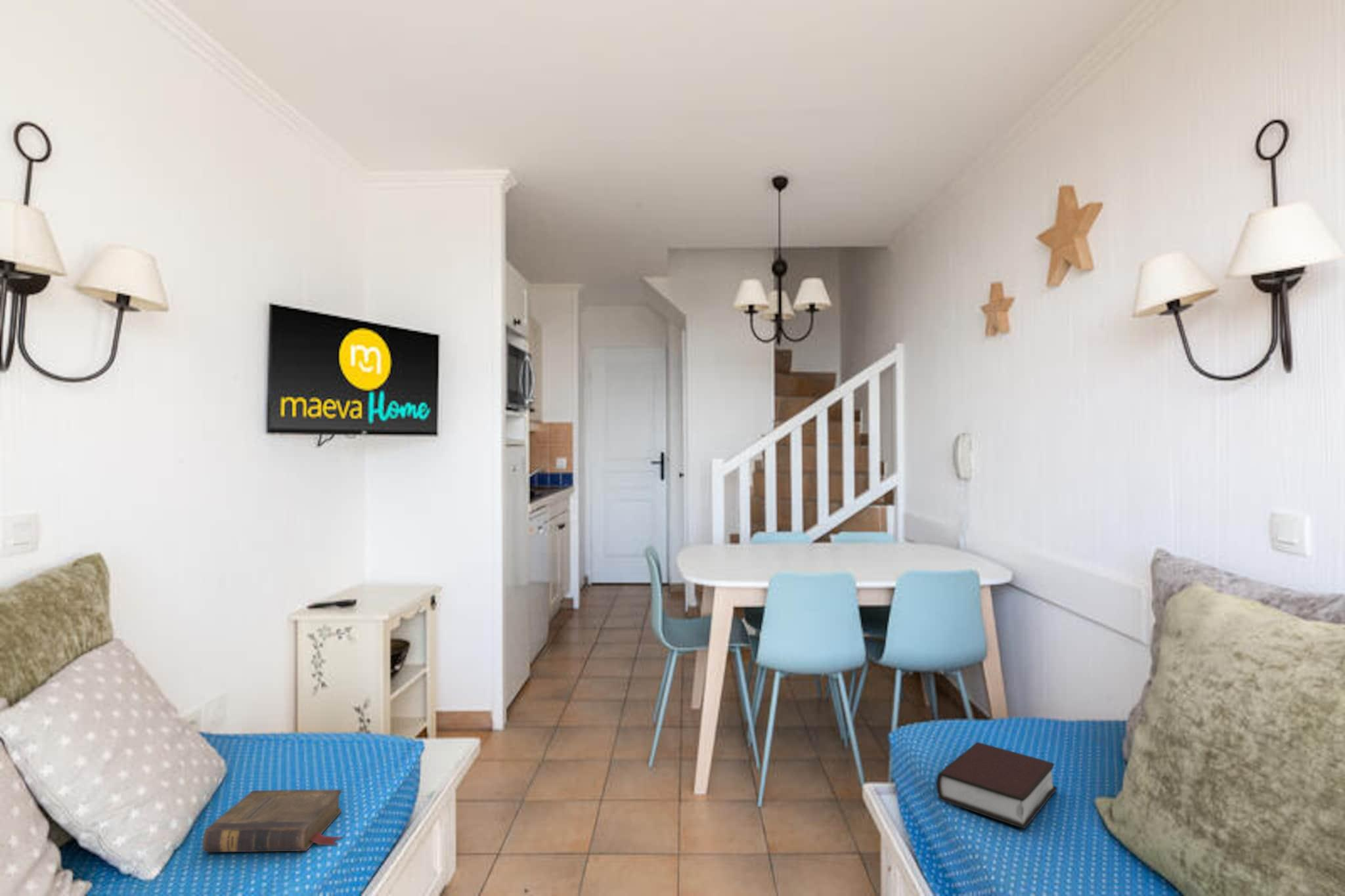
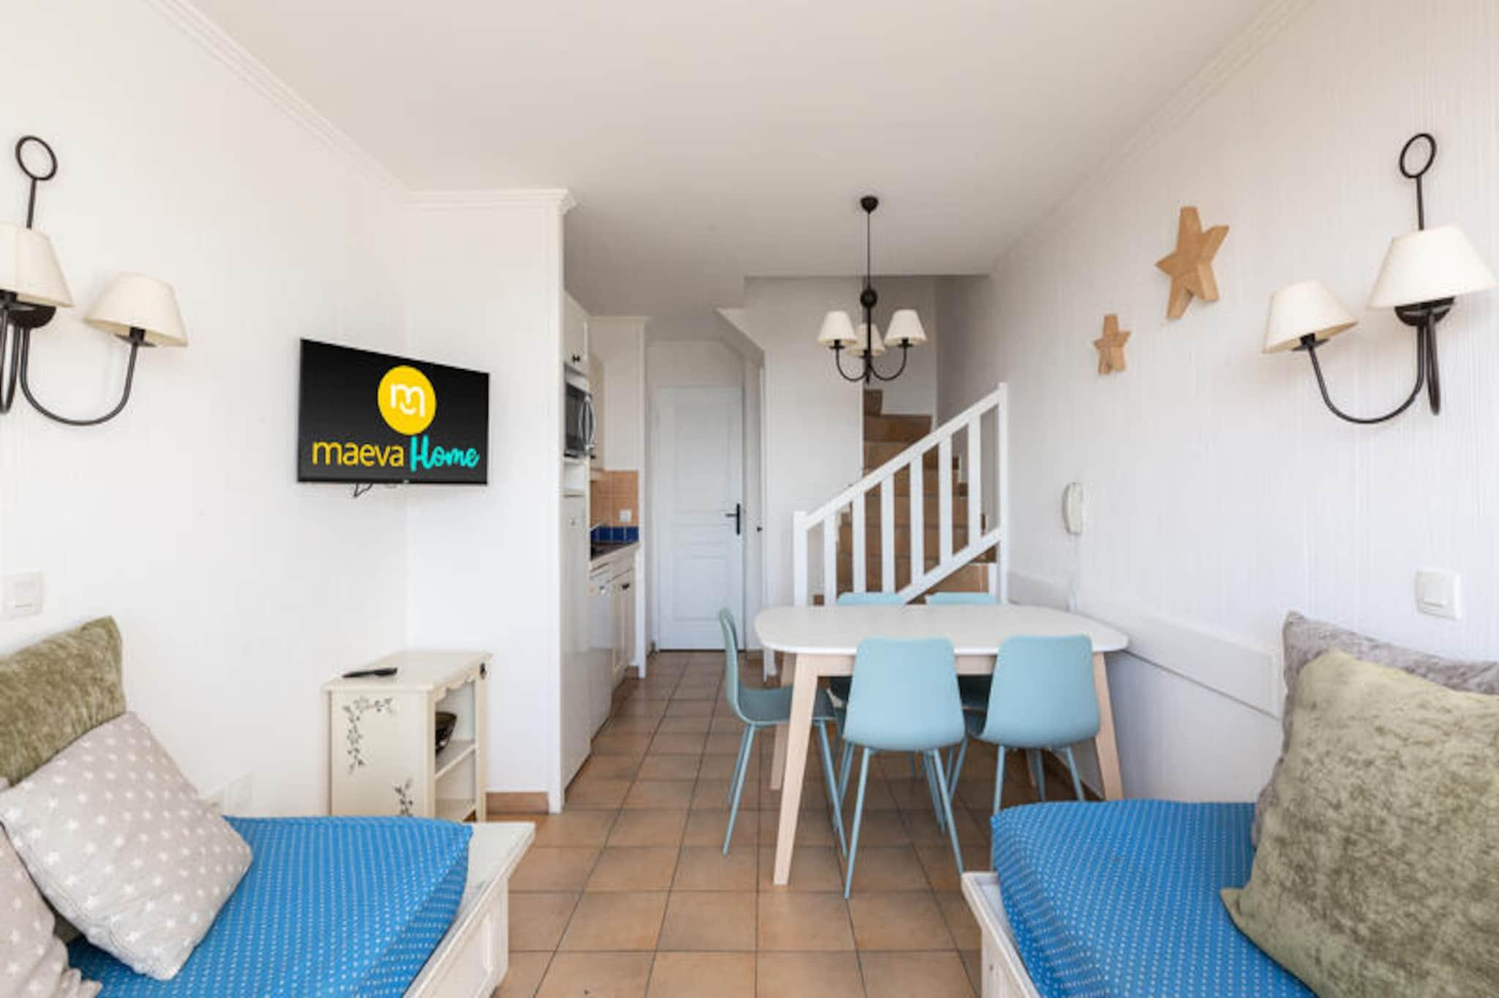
- book (290, 820)
- bible (997, 780)
